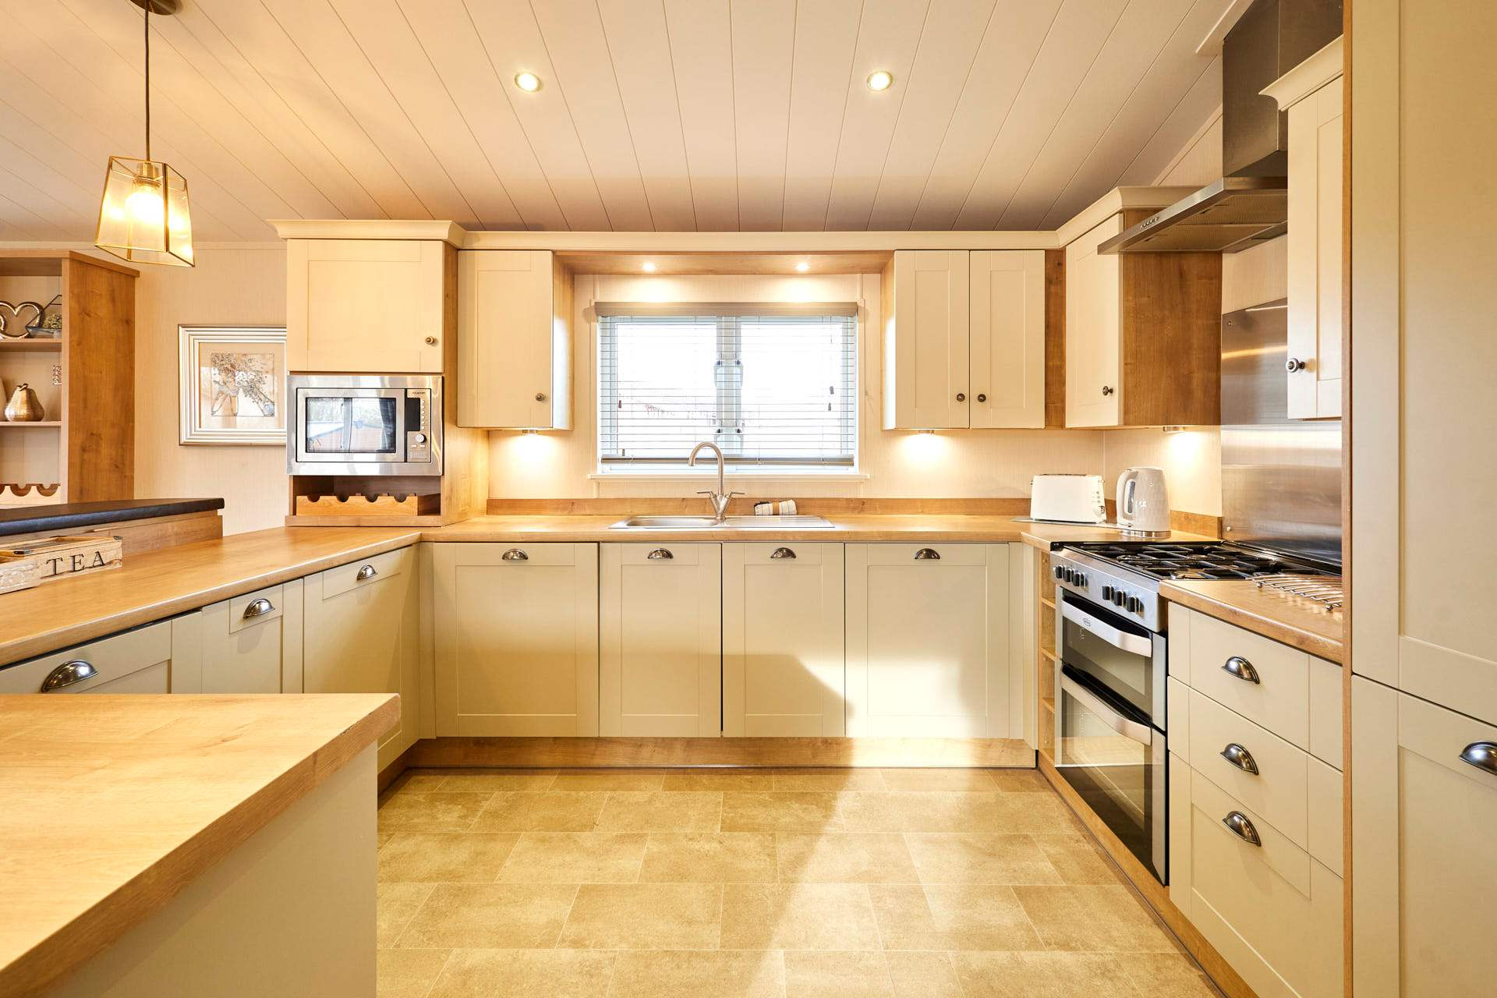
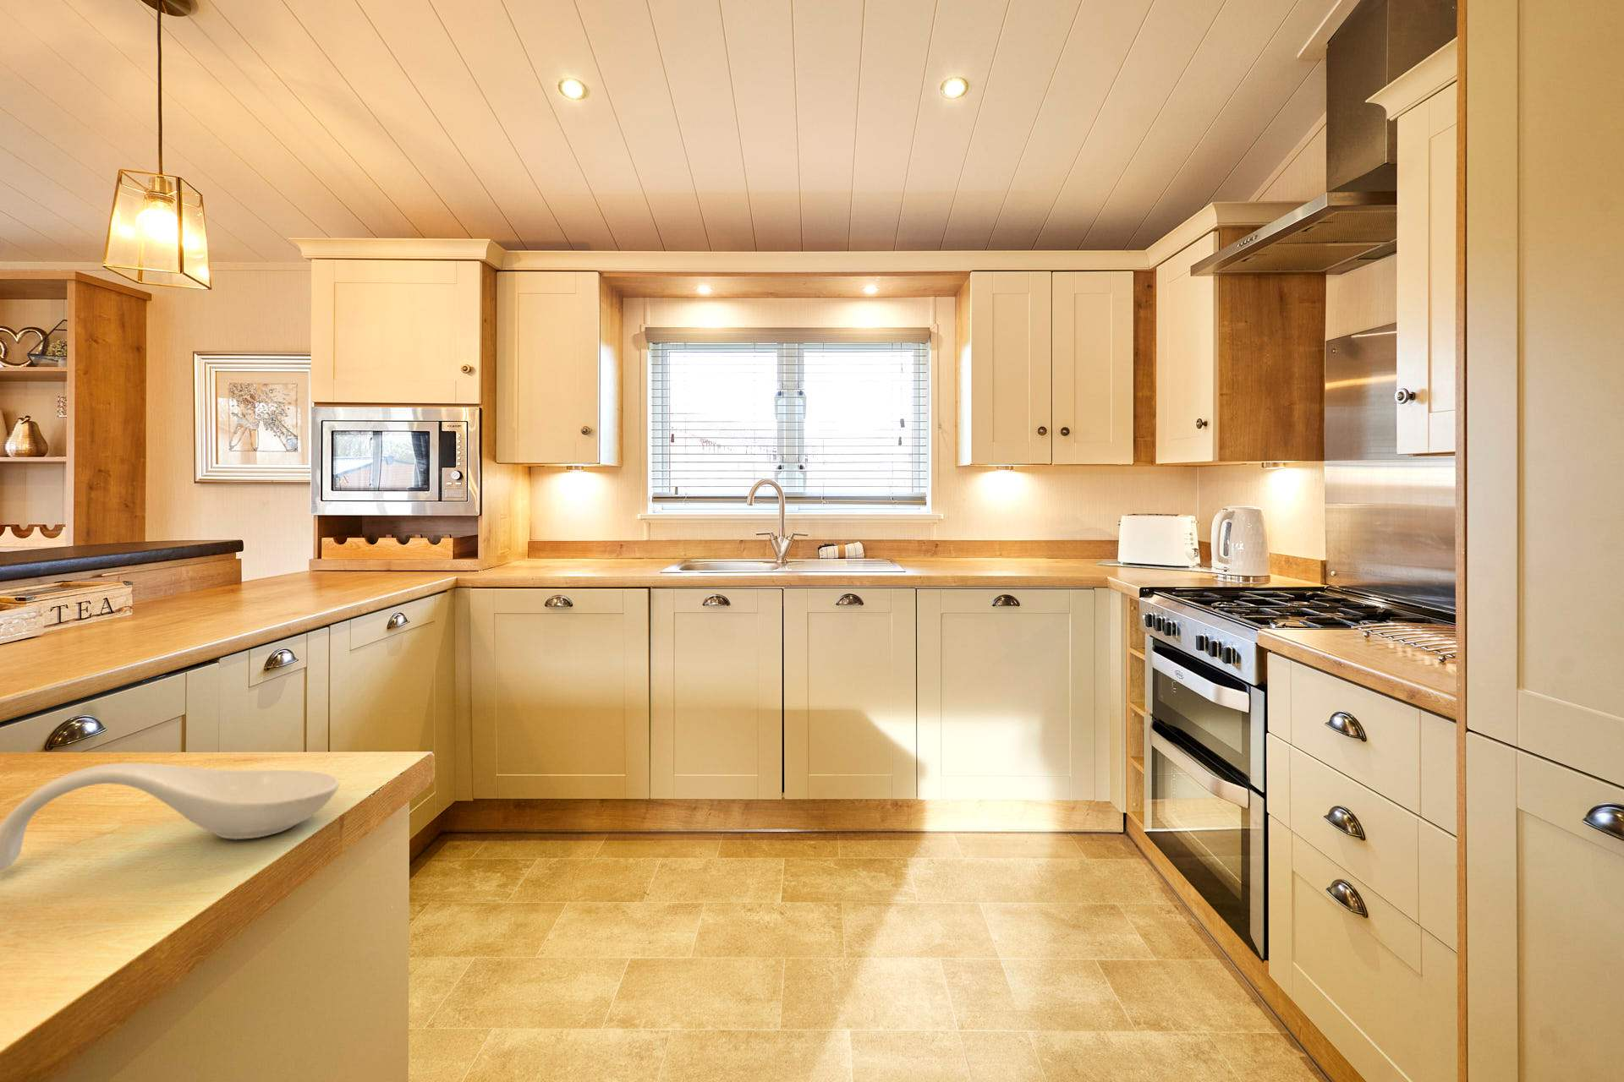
+ spoon rest (181, 799)
